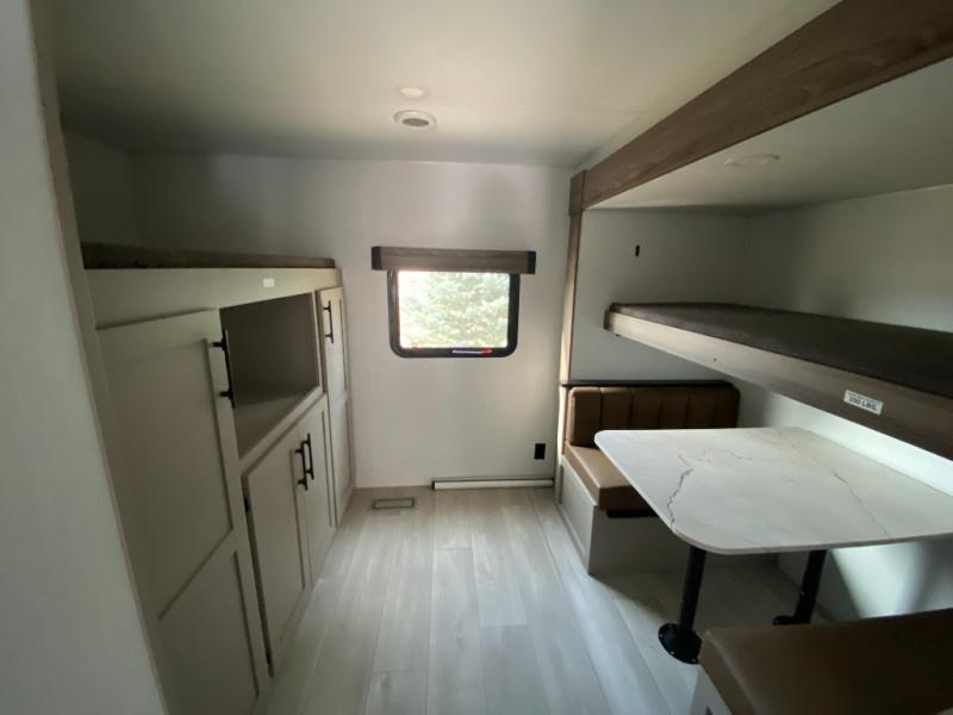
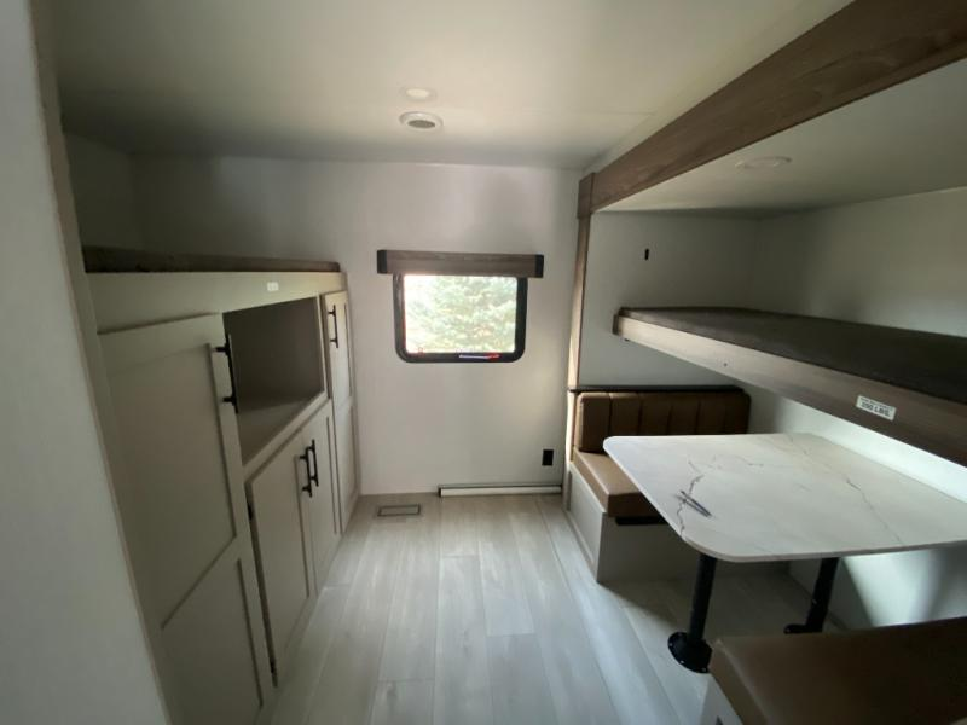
+ pen (694, 501)
